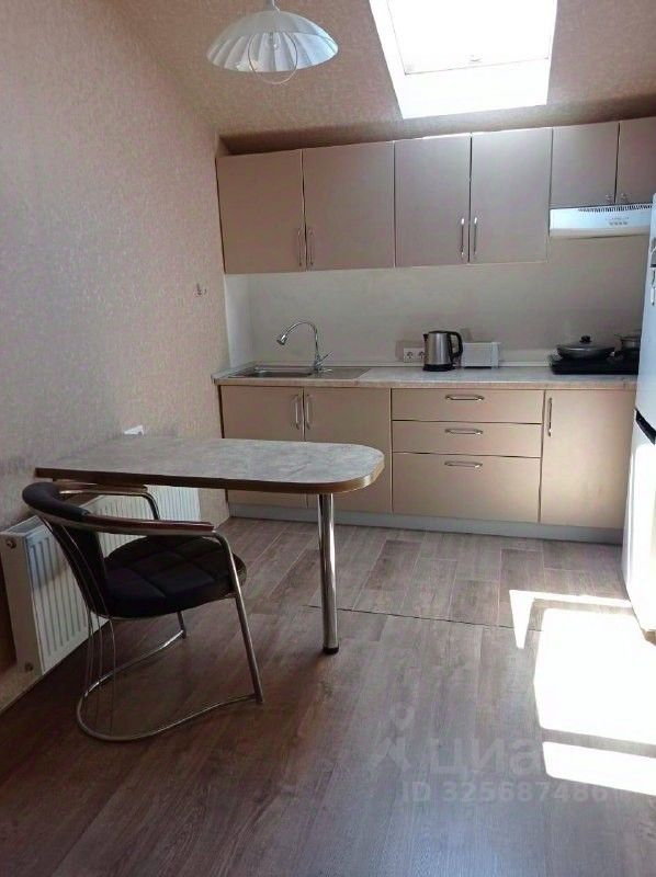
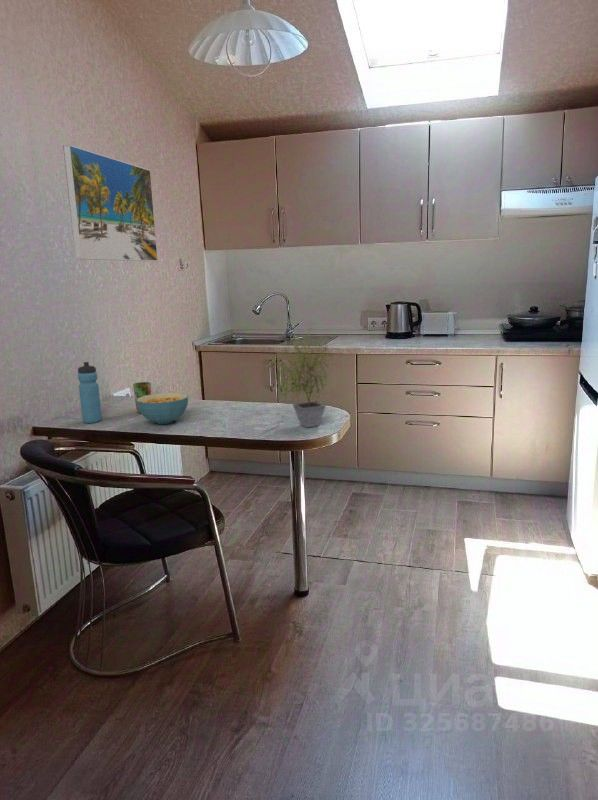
+ potted plant (300, 377)
+ cereal bowl (163, 410)
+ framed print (116, 210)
+ cup (141, 396)
+ water bottle (89, 392)
